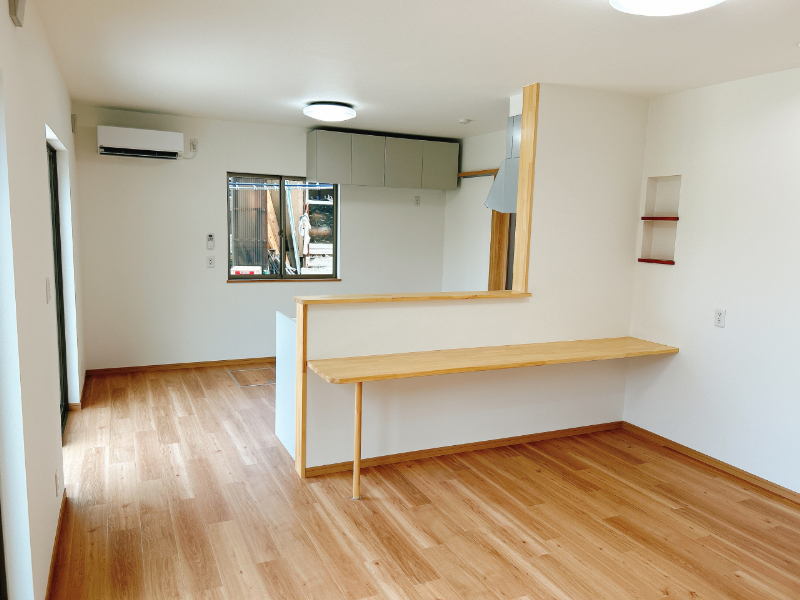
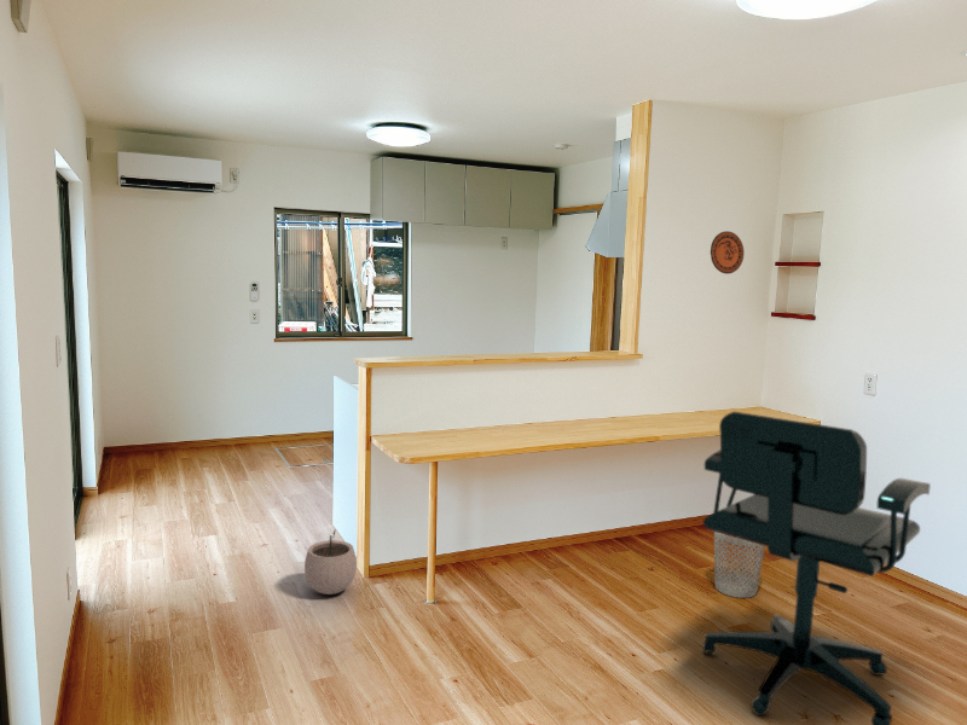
+ office chair (806, 549)
+ wastebasket (737, 559)
+ decorative plate (726, 253)
+ plant pot (330, 559)
